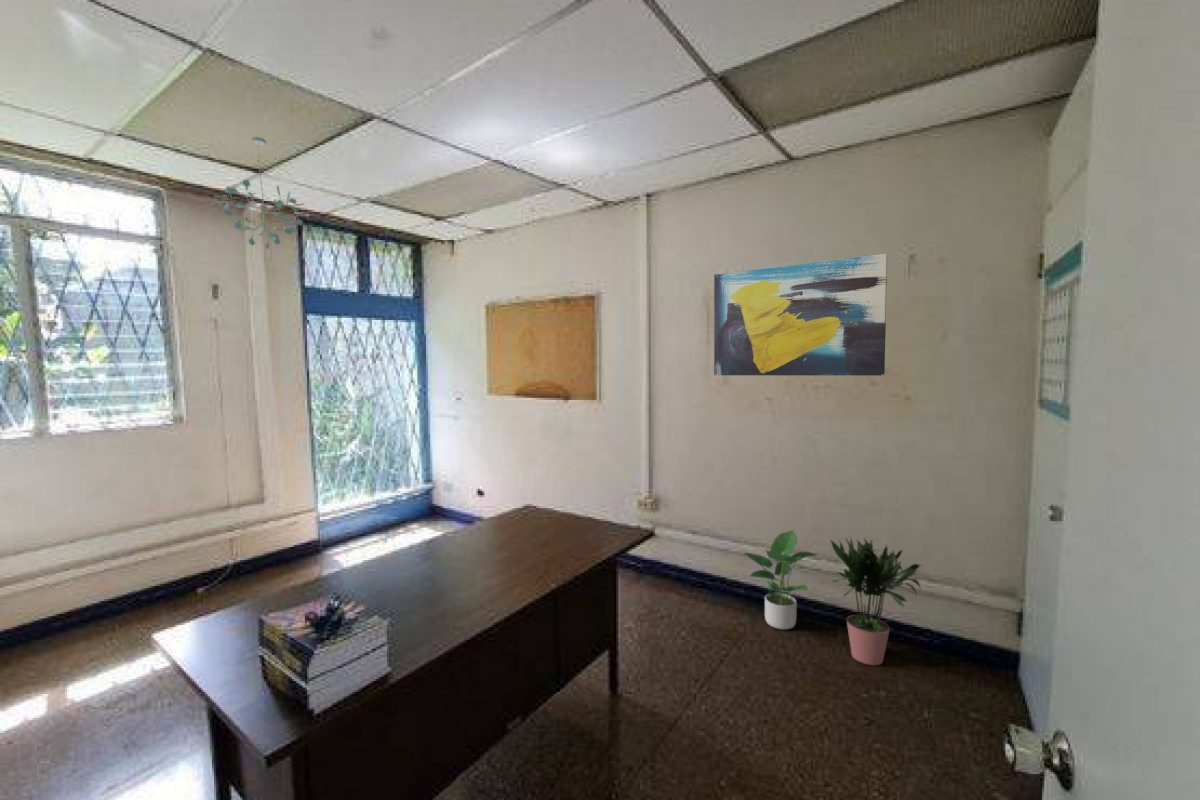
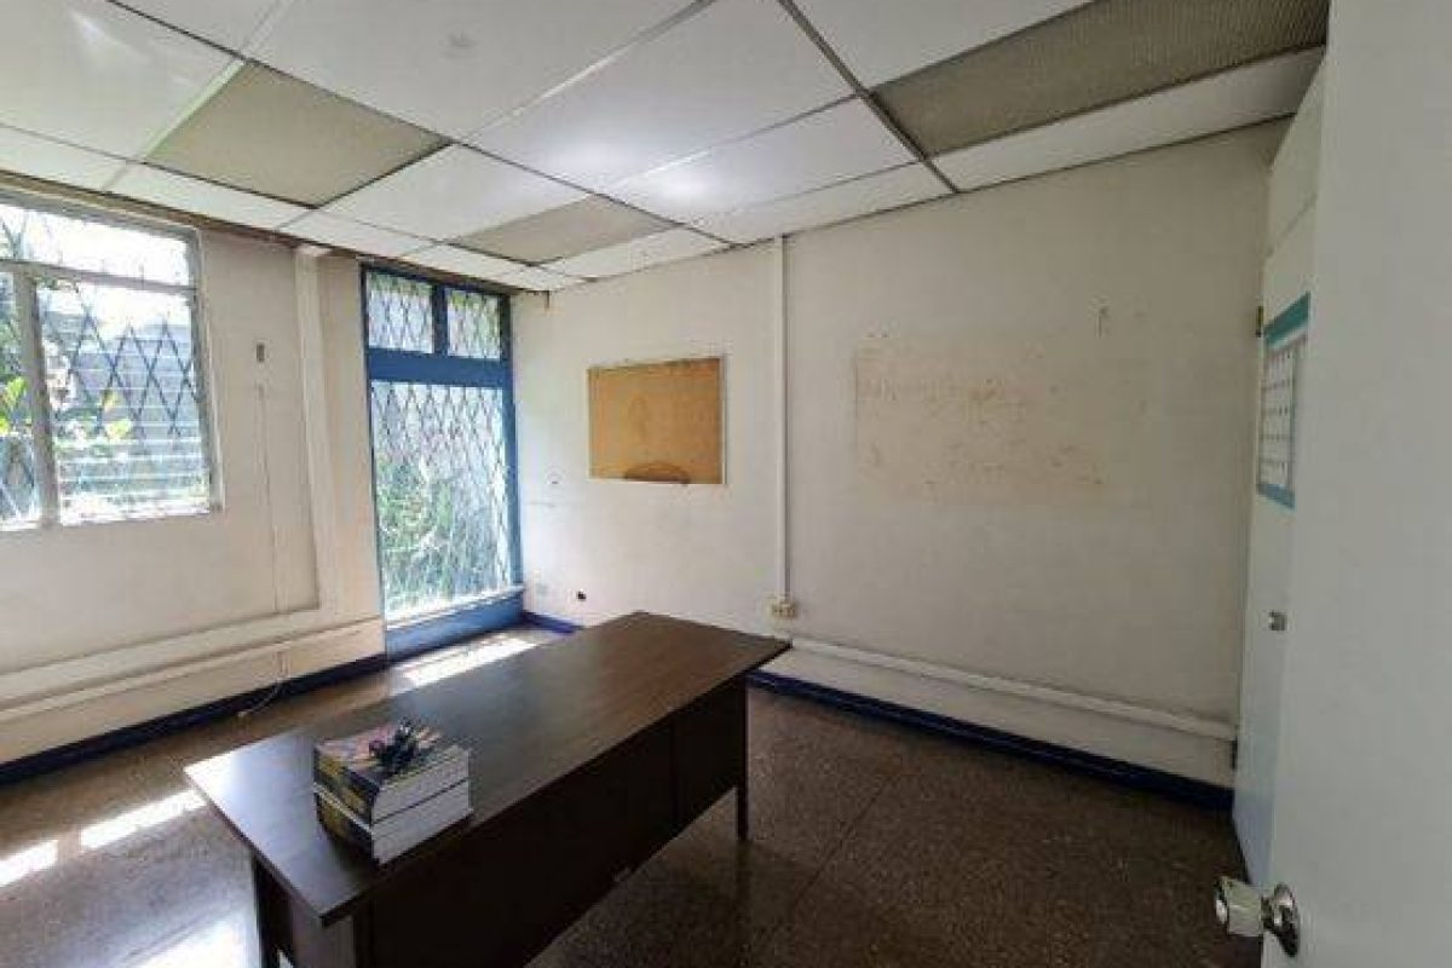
- ceiling light fixture (262, 194)
- potted plant (877, 596)
- potted plant (775, 579)
- wall art (792, 320)
